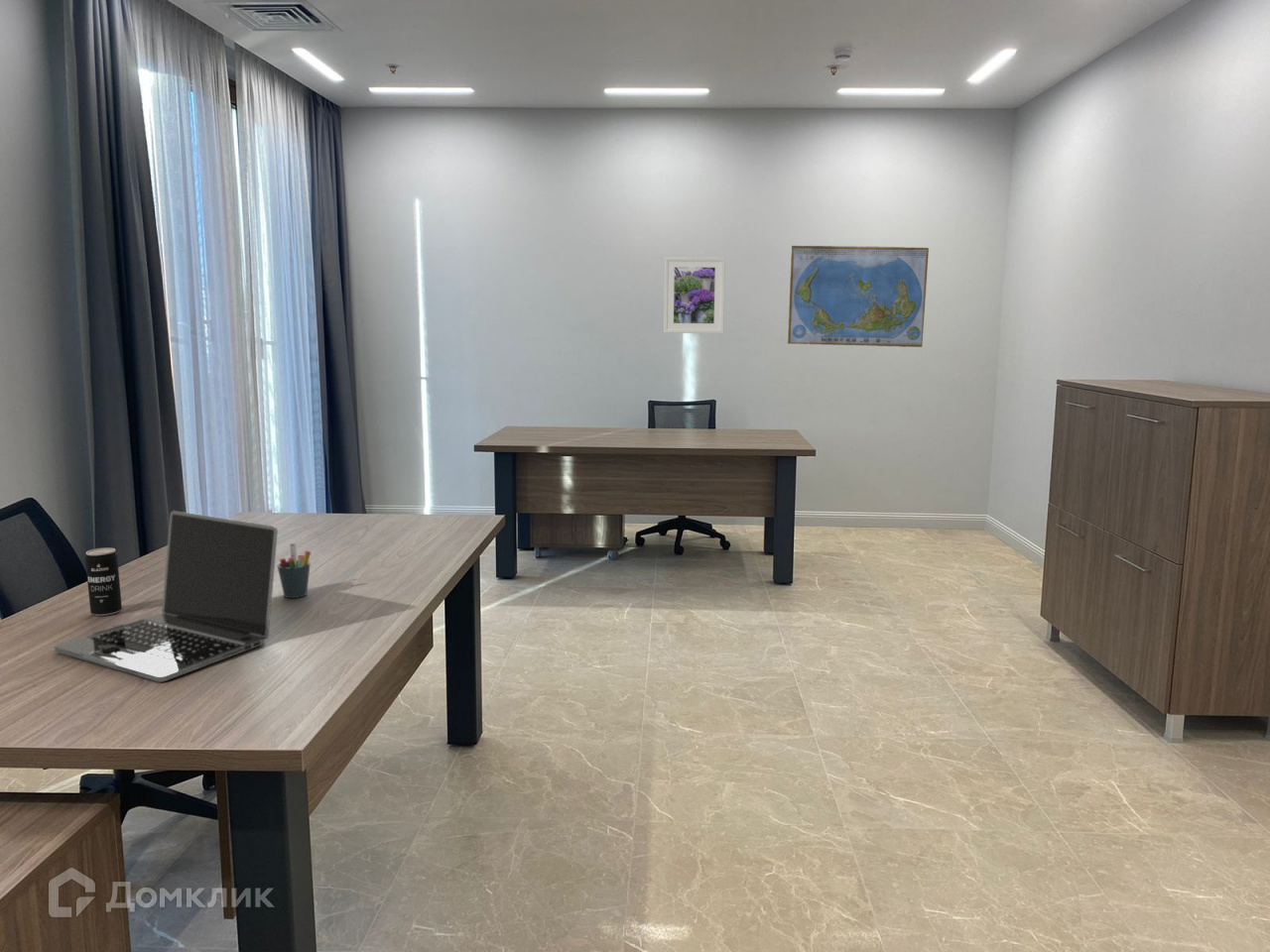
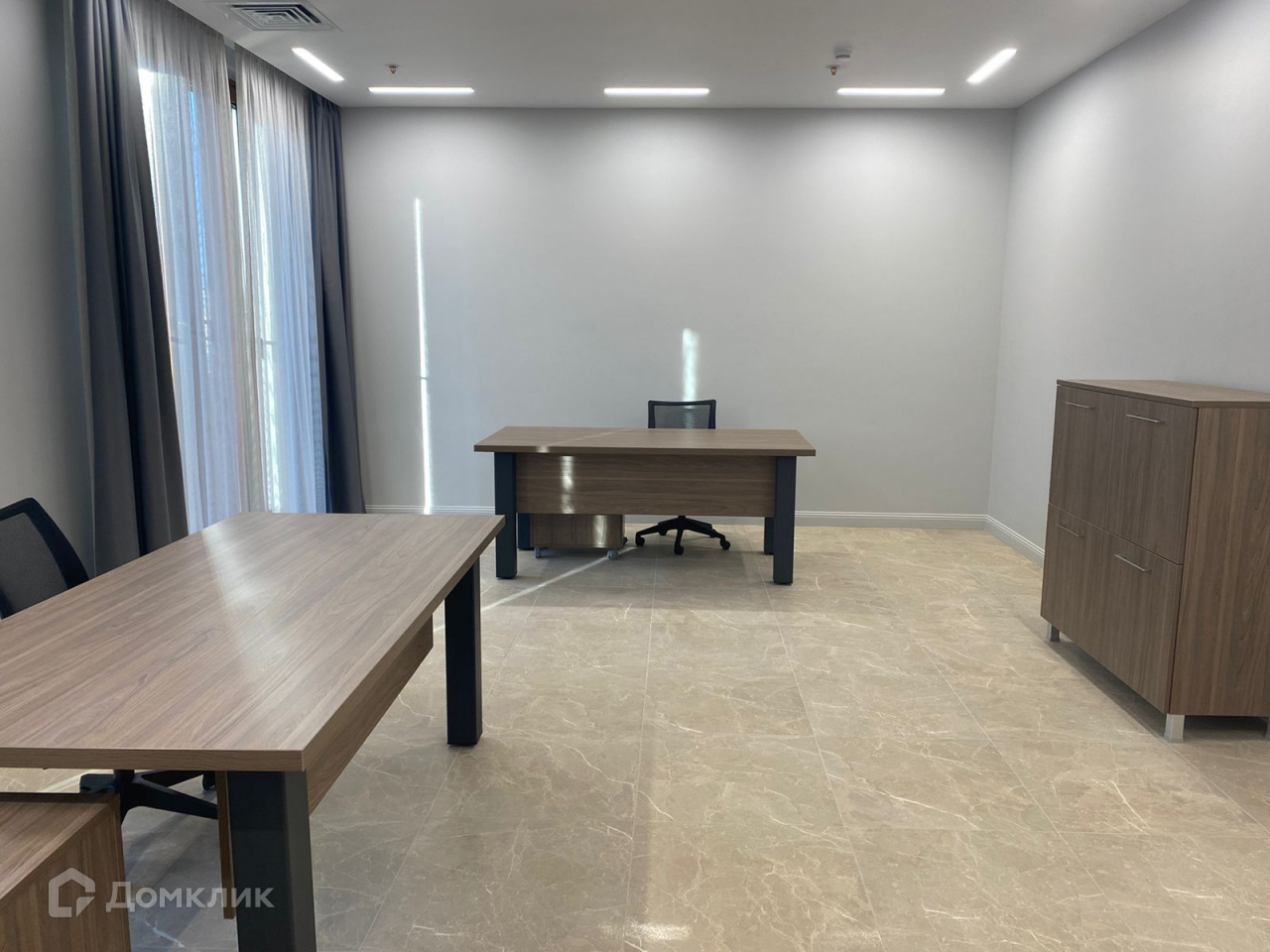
- laptop (167, 588)
- beverage can (103, 581)
- world map (857, 297)
- pen holder (295, 570)
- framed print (694, 295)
